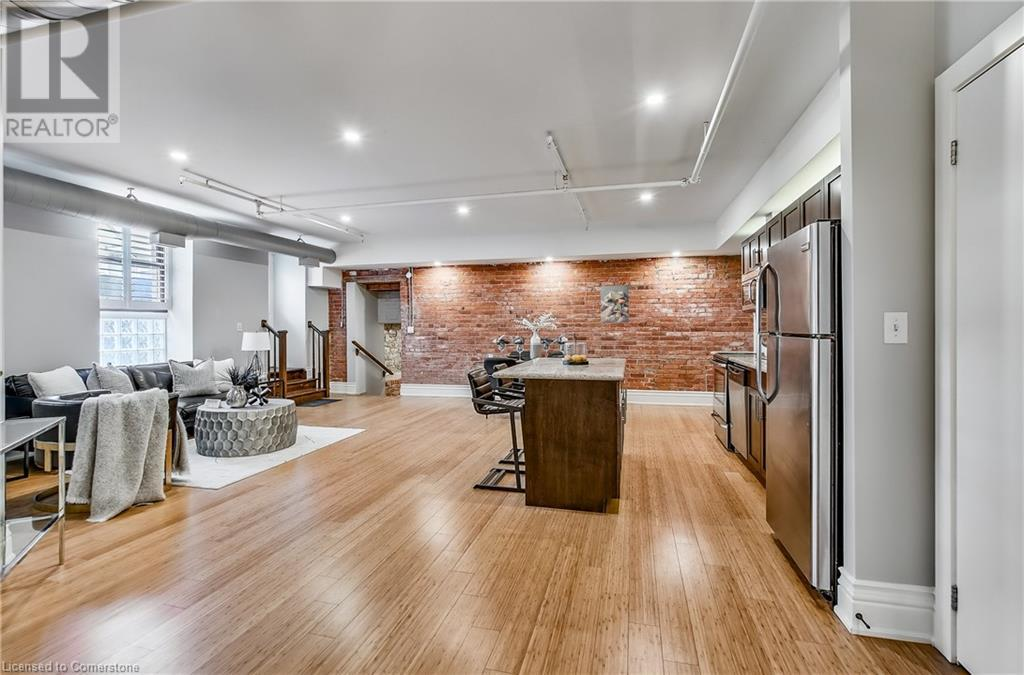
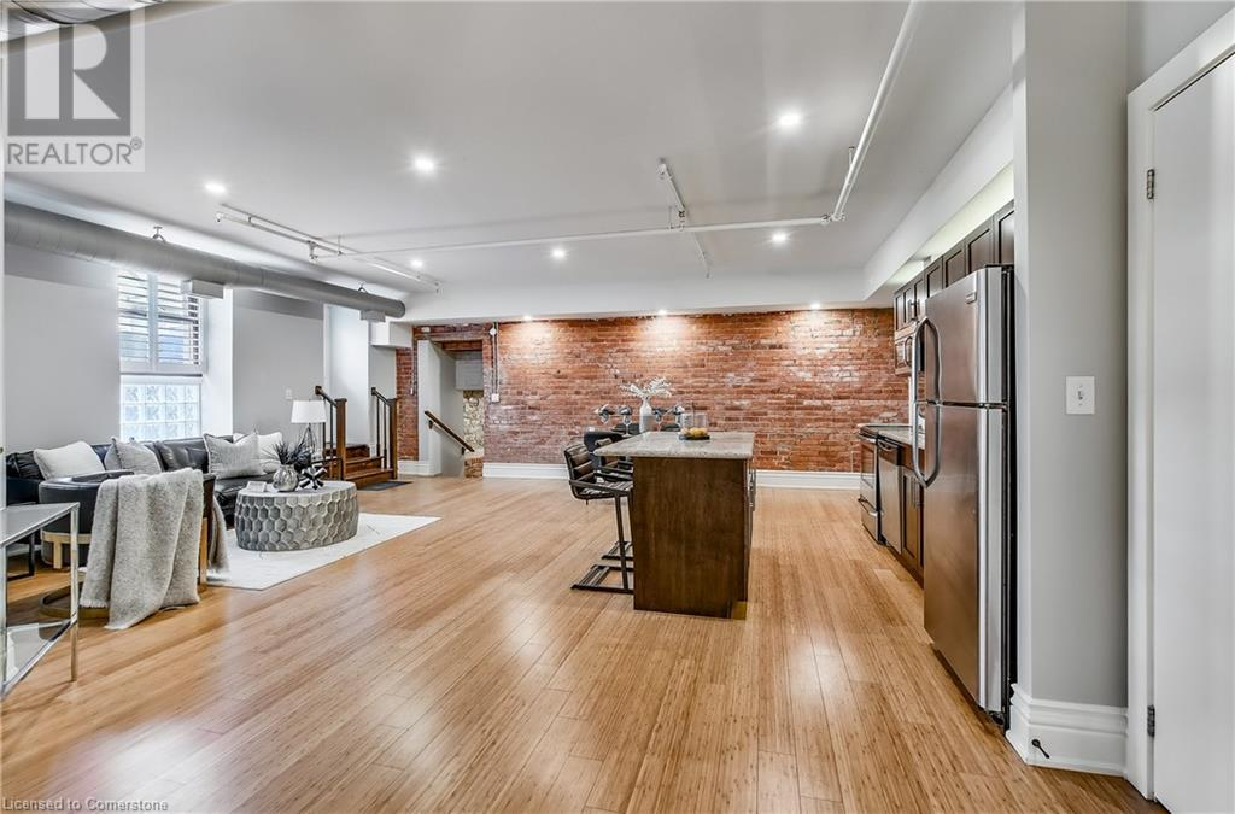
- wall art (614, 304)
